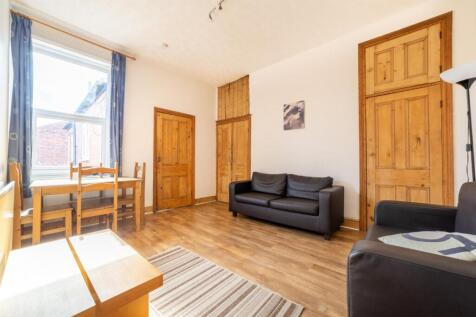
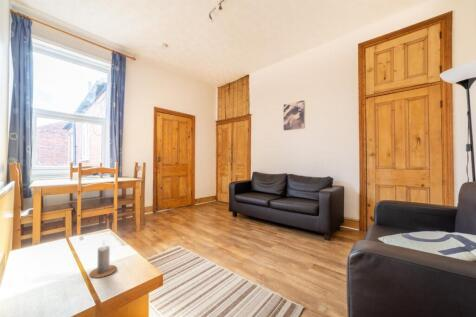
+ candle (103, 254)
